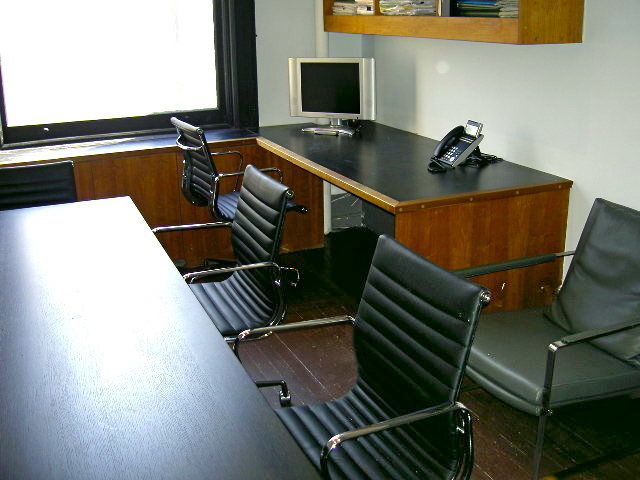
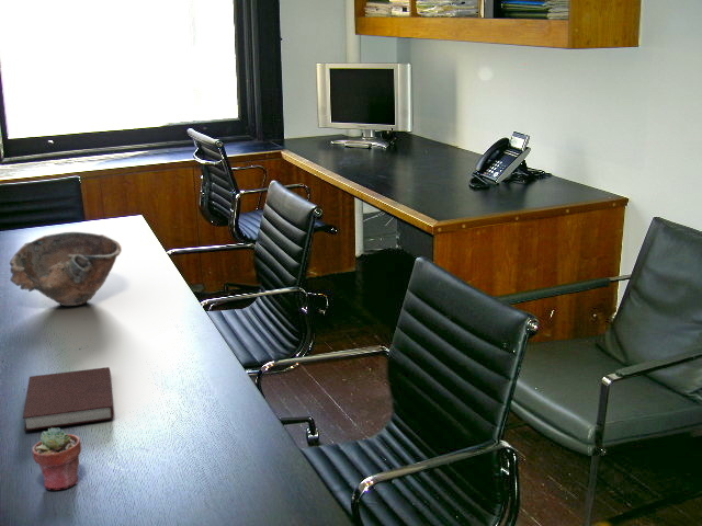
+ bowl (68, 274)
+ notebook (69, 397)
+ potted succulent (57, 455)
